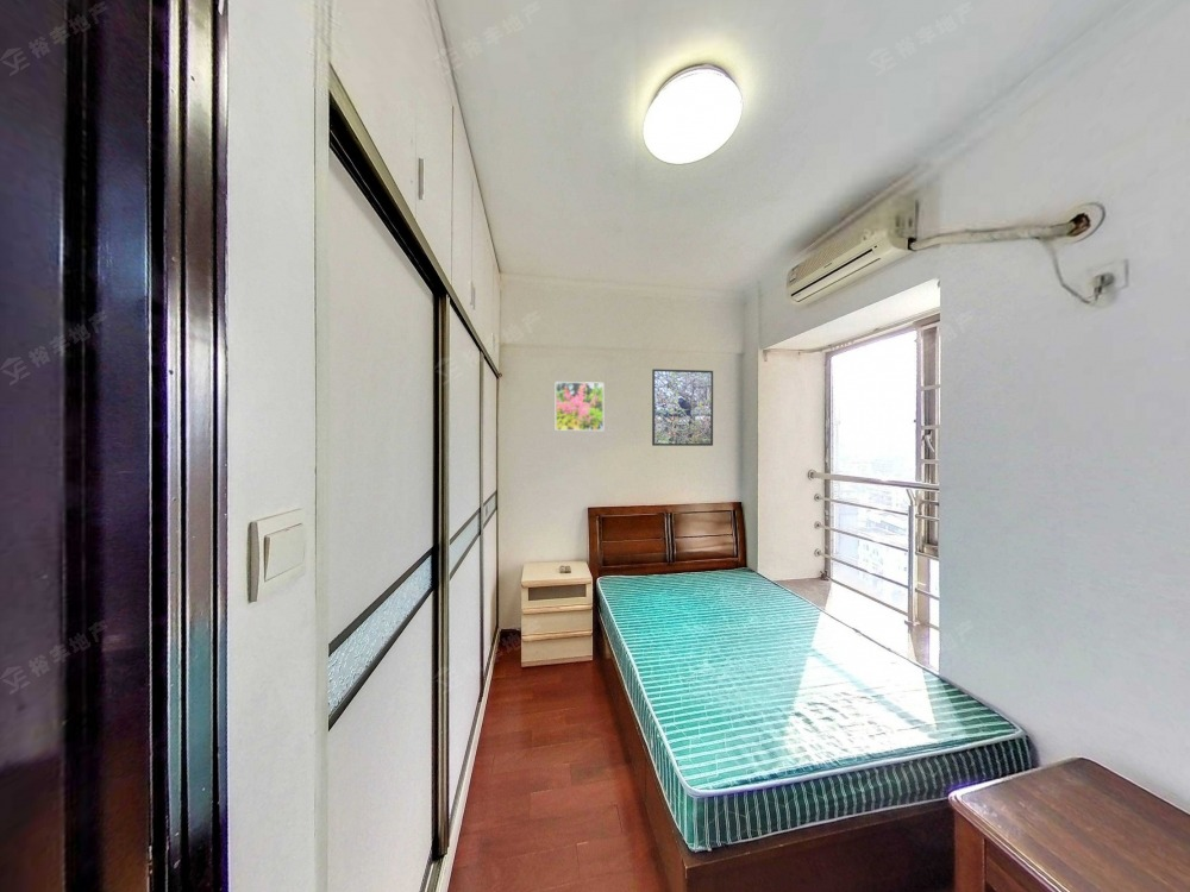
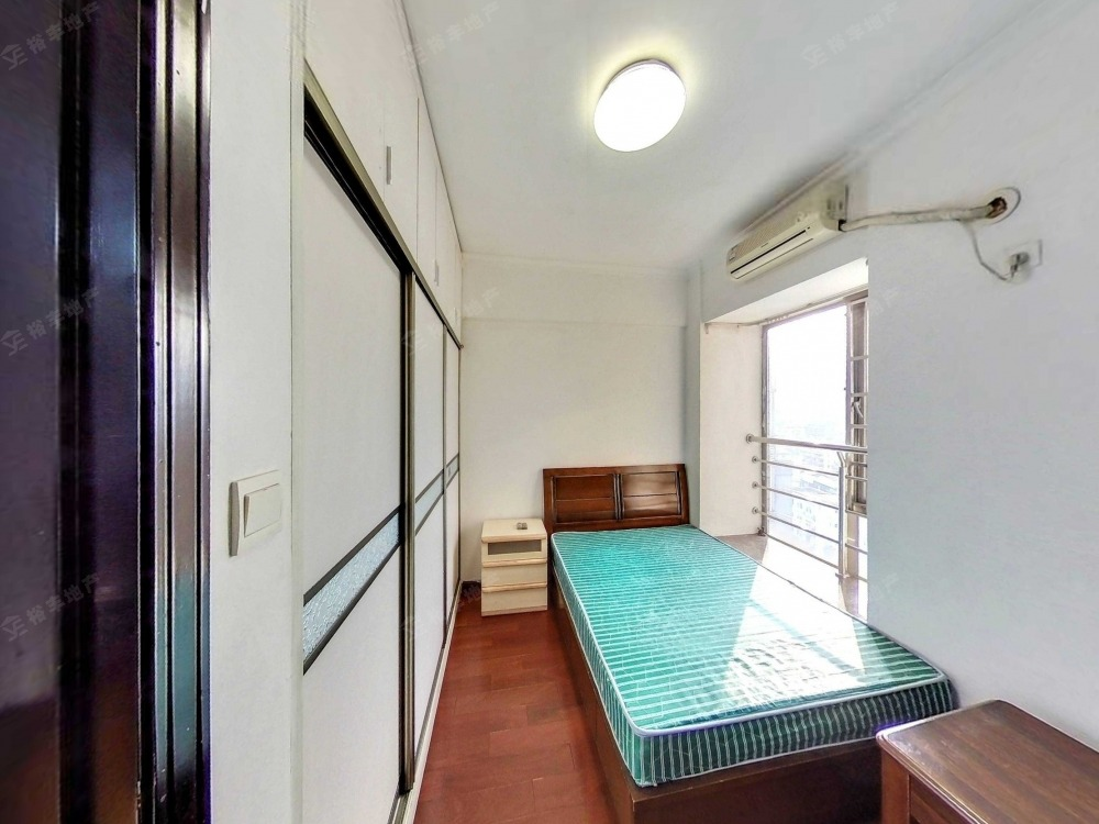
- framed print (580, 406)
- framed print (682, 407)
